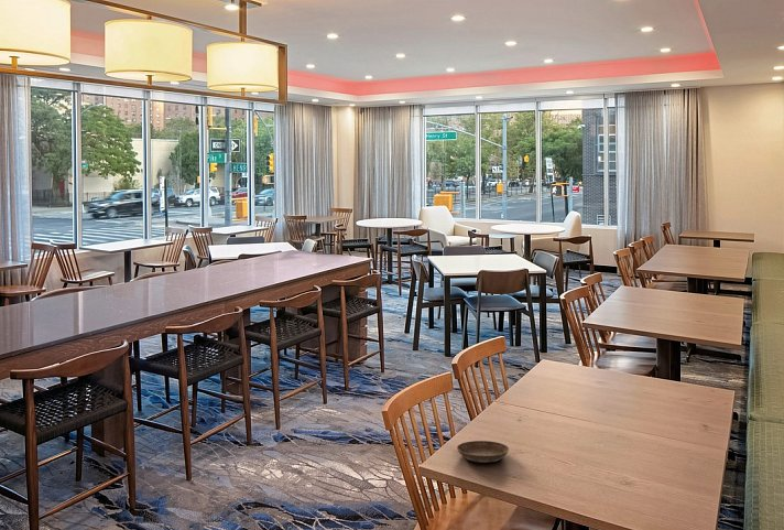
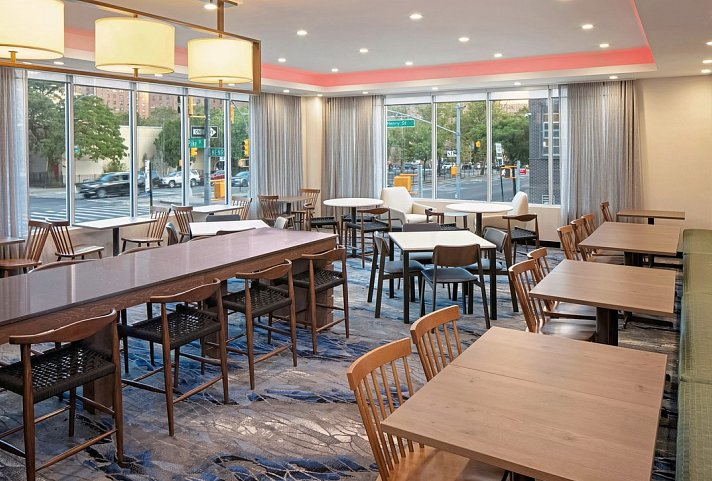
- saucer (482, 452)
